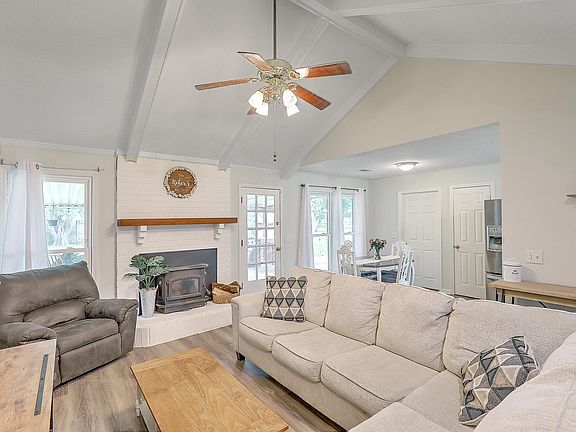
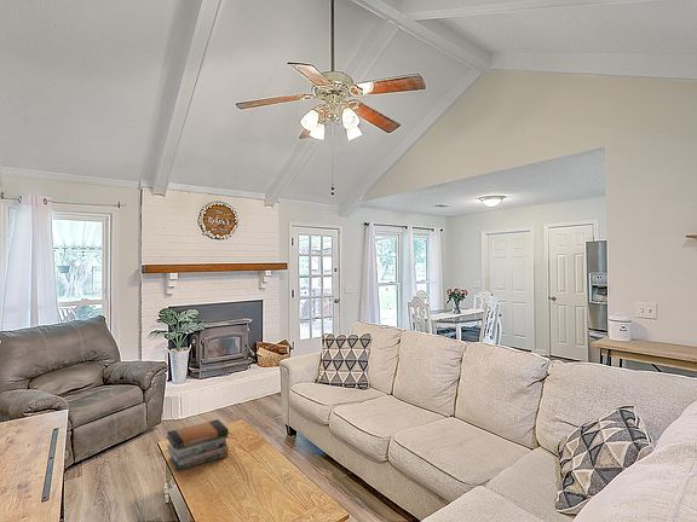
+ book stack (197, 443)
